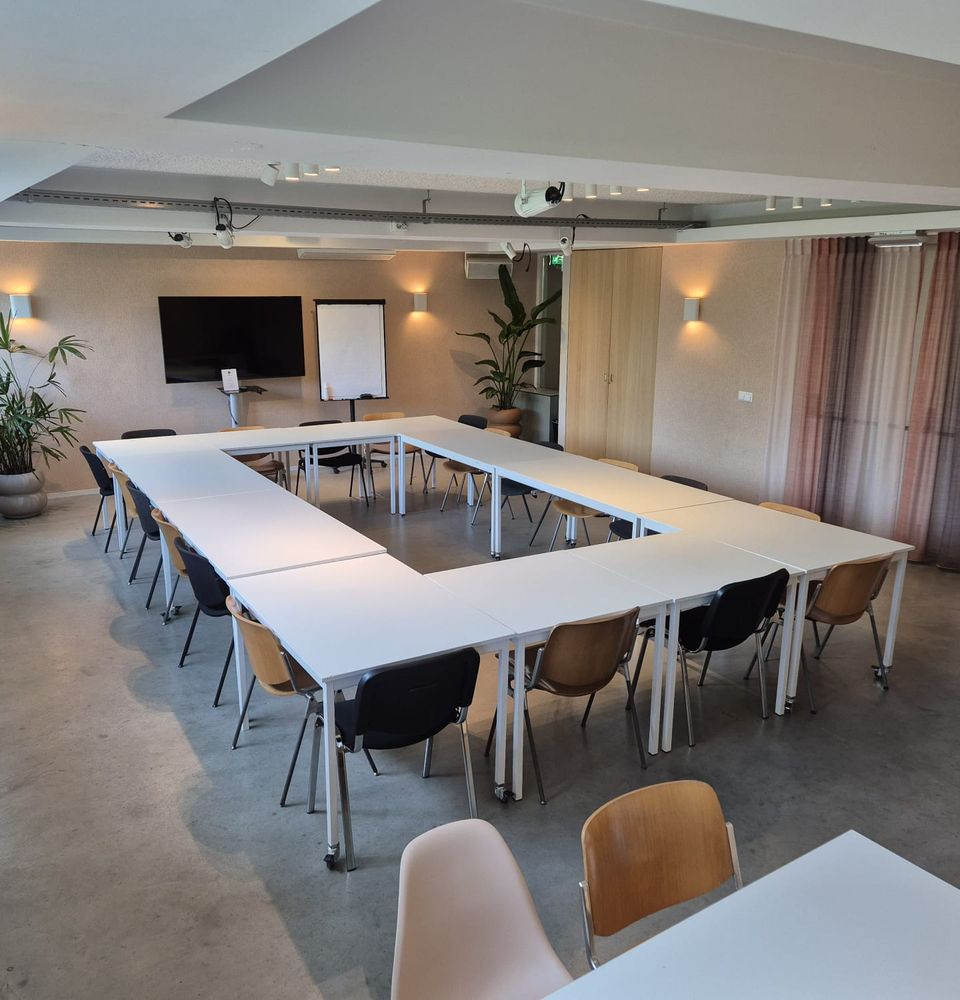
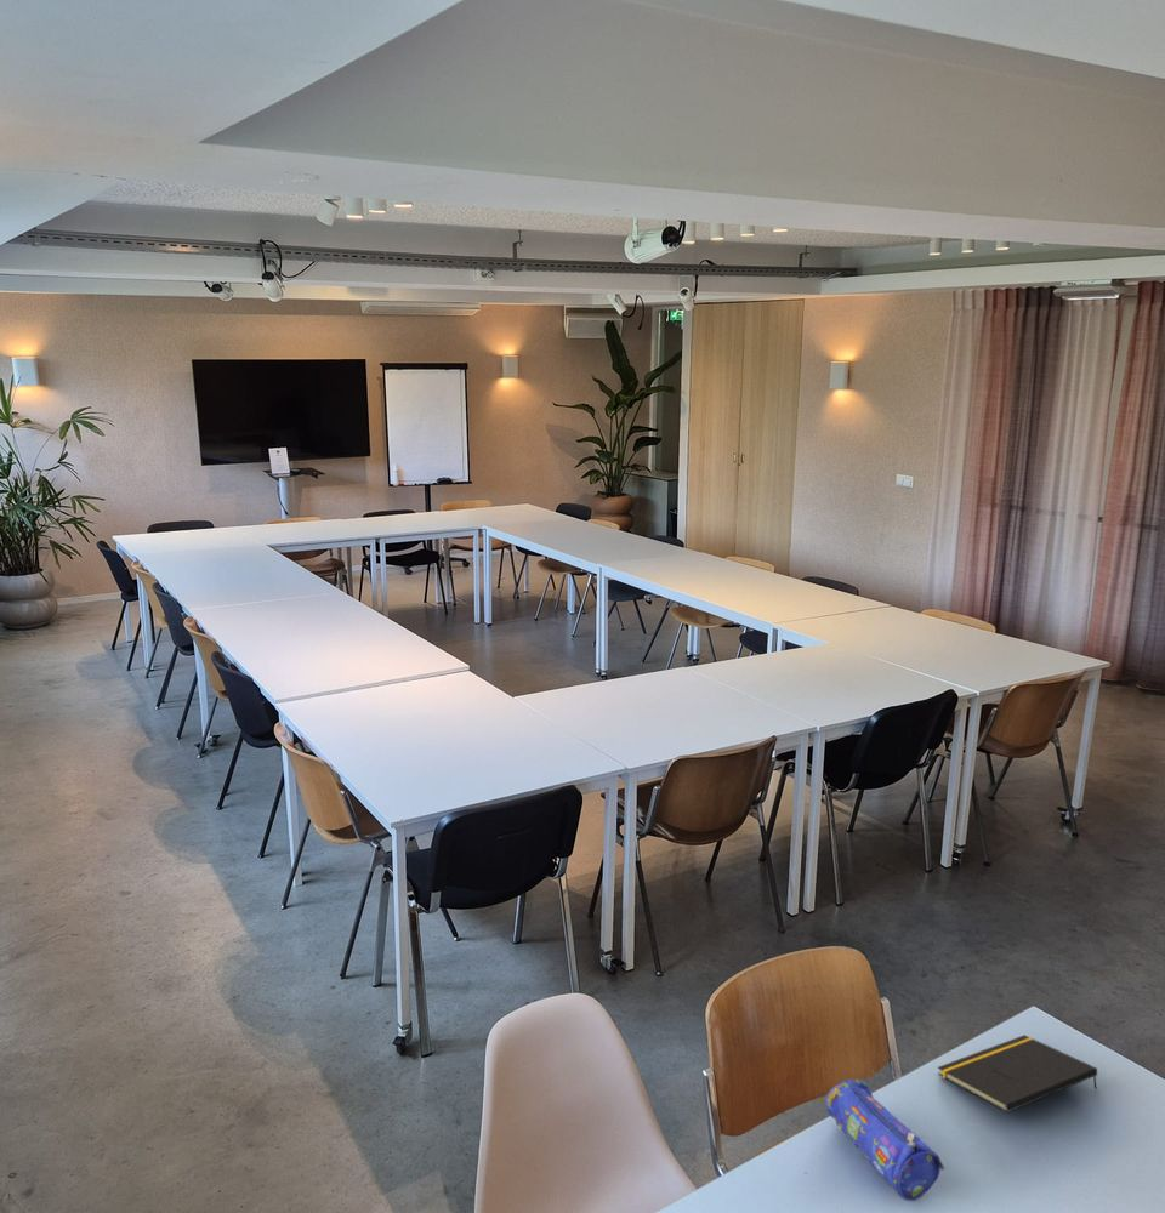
+ notepad (1016, 1071)
+ pencil case (881, 1134)
